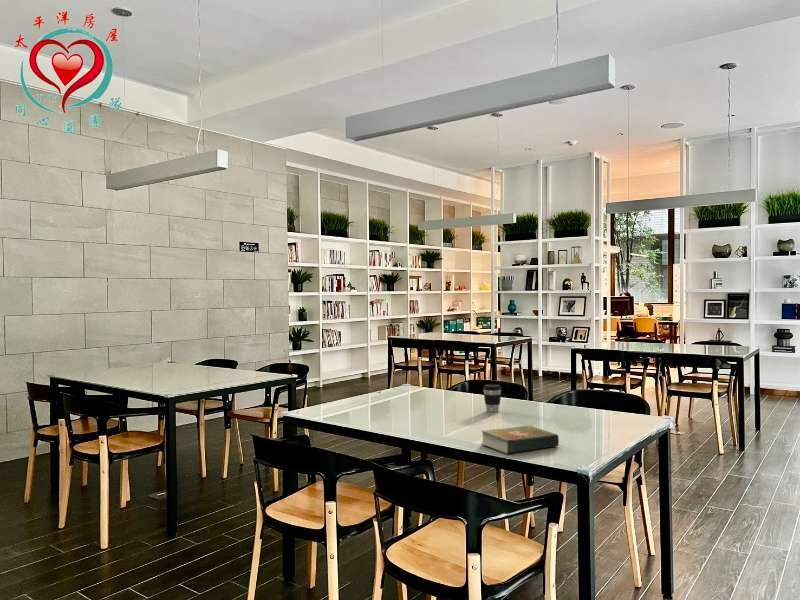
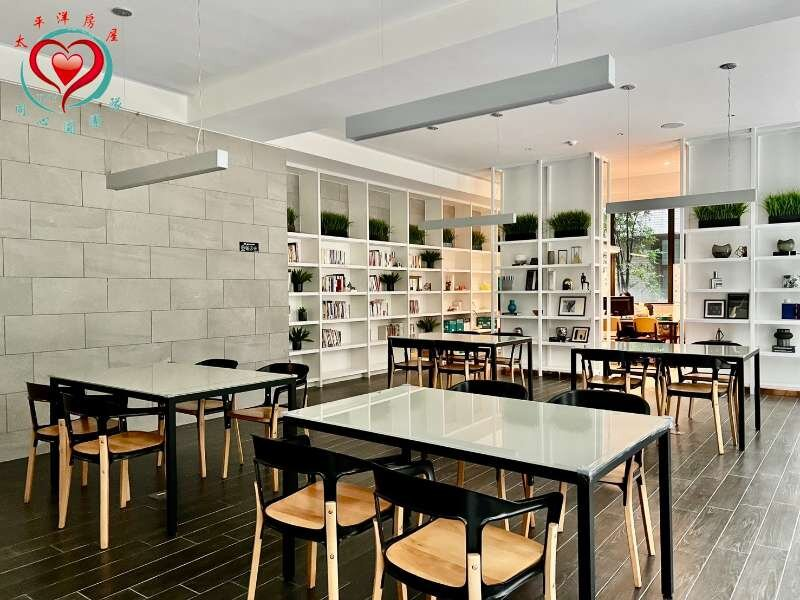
- coffee cup (492, 398)
- book (519, 438)
